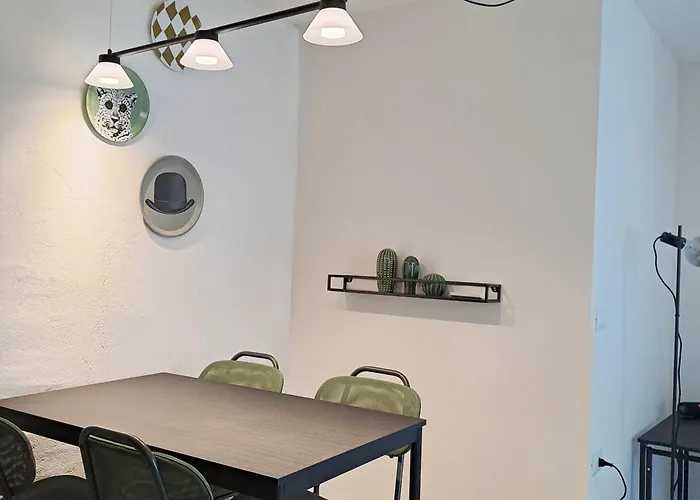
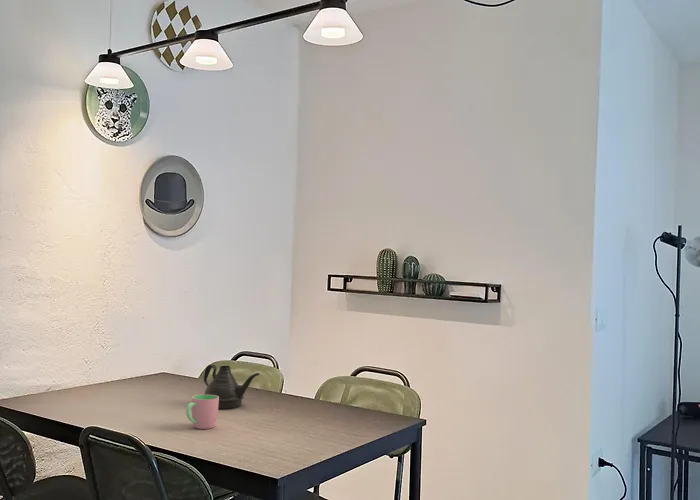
+ teapot (230, 386)
+ cup (201, 412)
